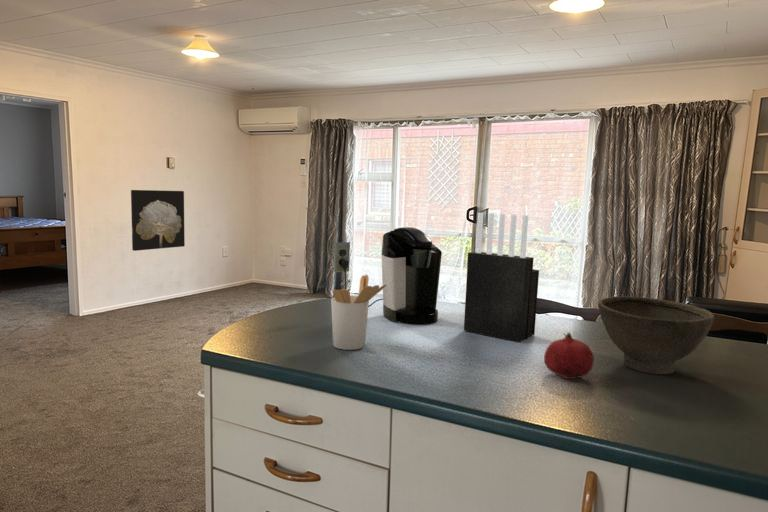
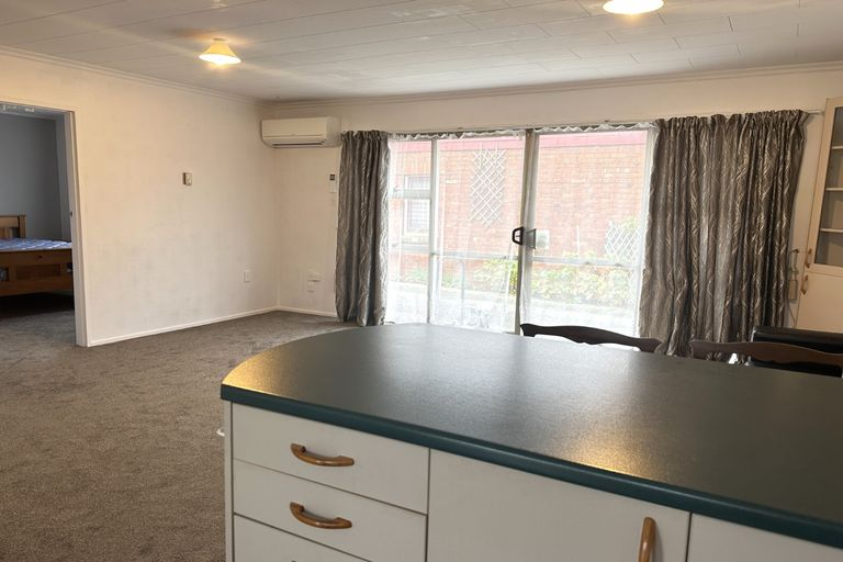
- knife block (504, 273)
- fruit (569, 354)
- wall art (159, 219)
- utensil holder (357, 312)
- bowl (651, 336)
- coffee maker (395, 273)
